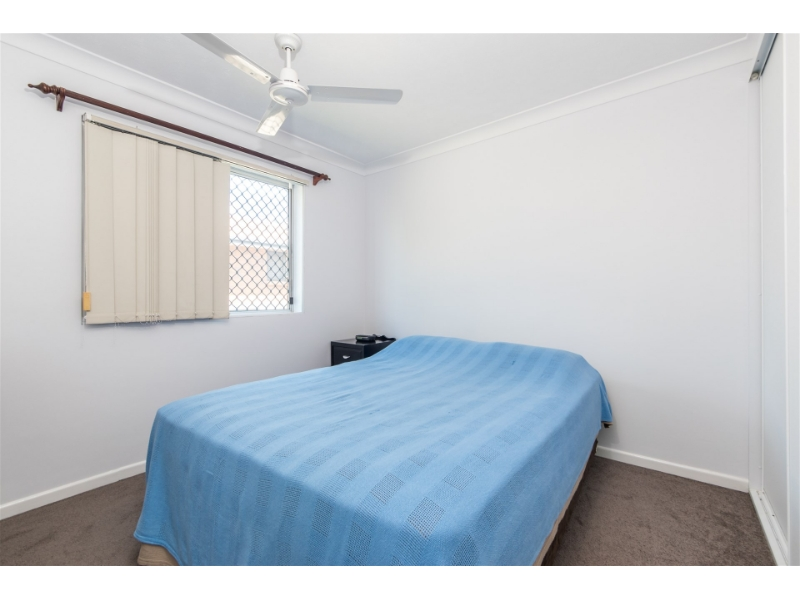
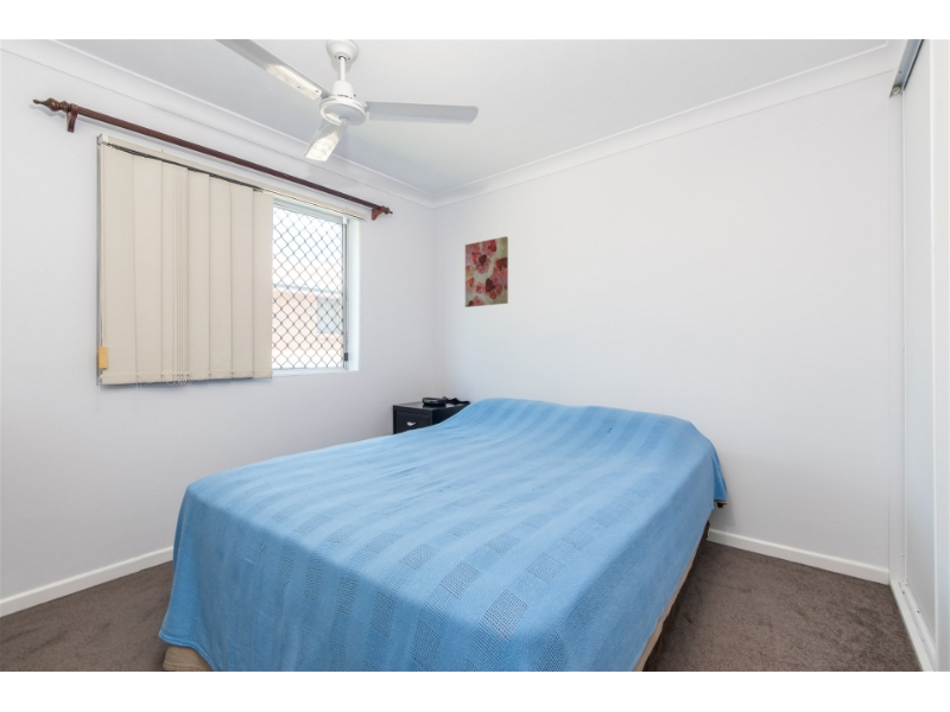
+ wall art (486, 273)
